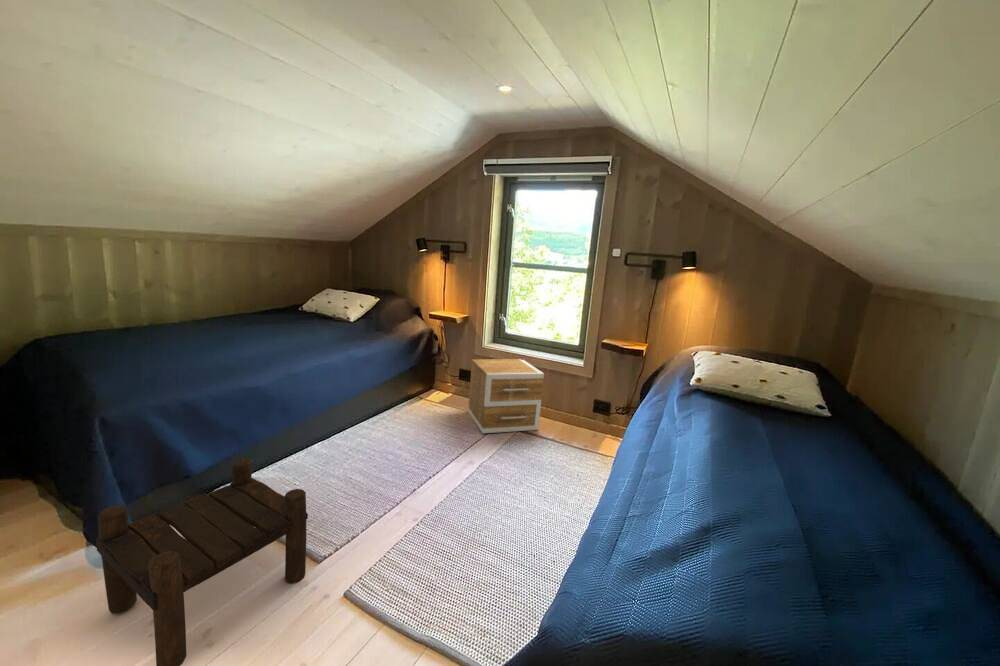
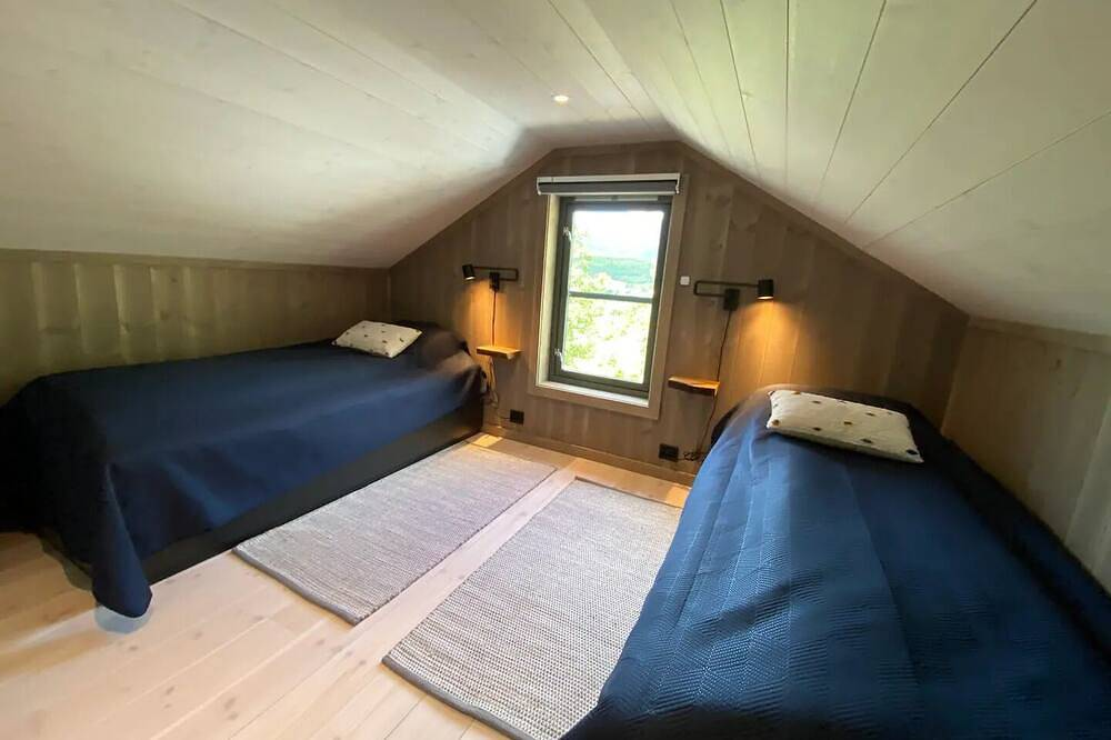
- stool (213, 546)
- nightstand (504, 393)
